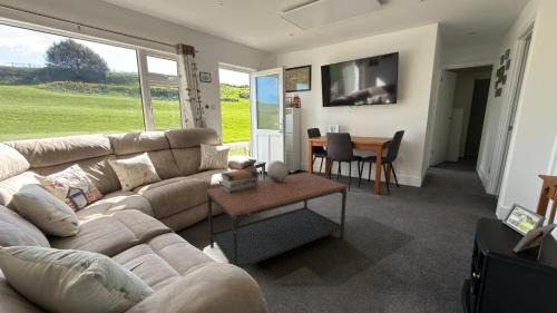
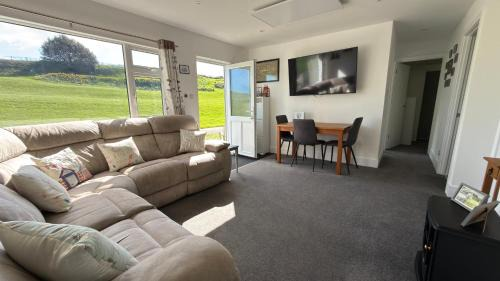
- coffee table (278, 215)
- decorative sphere (277, 170)
- book stack (238, 180)
